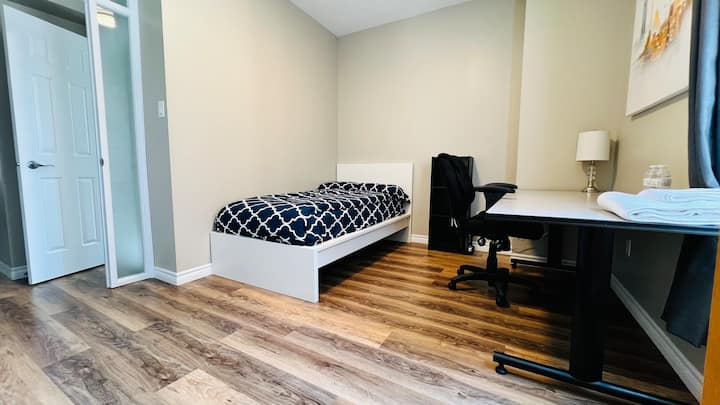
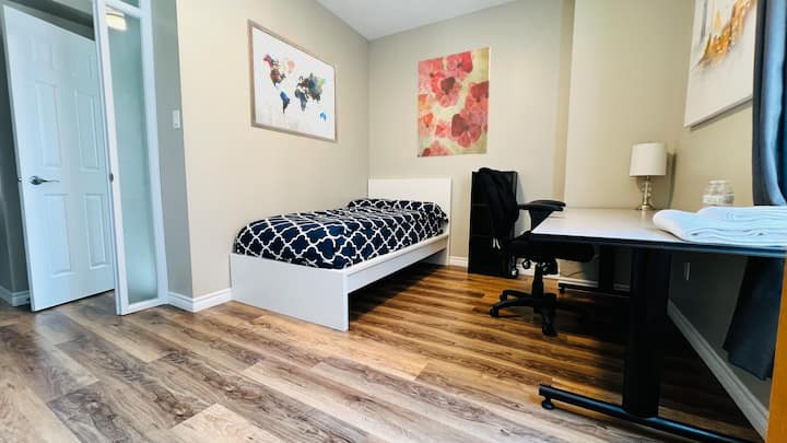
+ wall art (299, 91)
+ wall art (451, 106)
